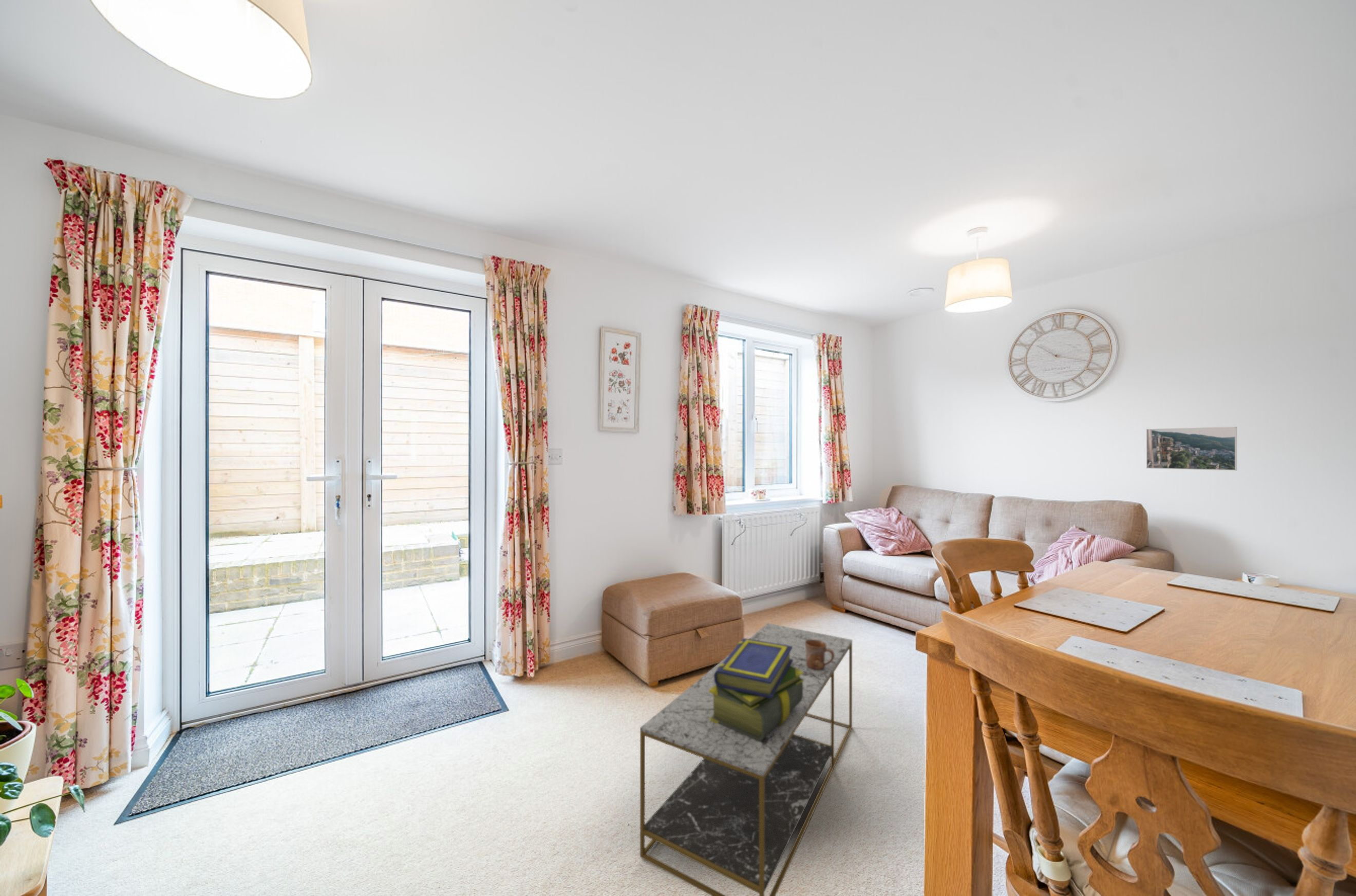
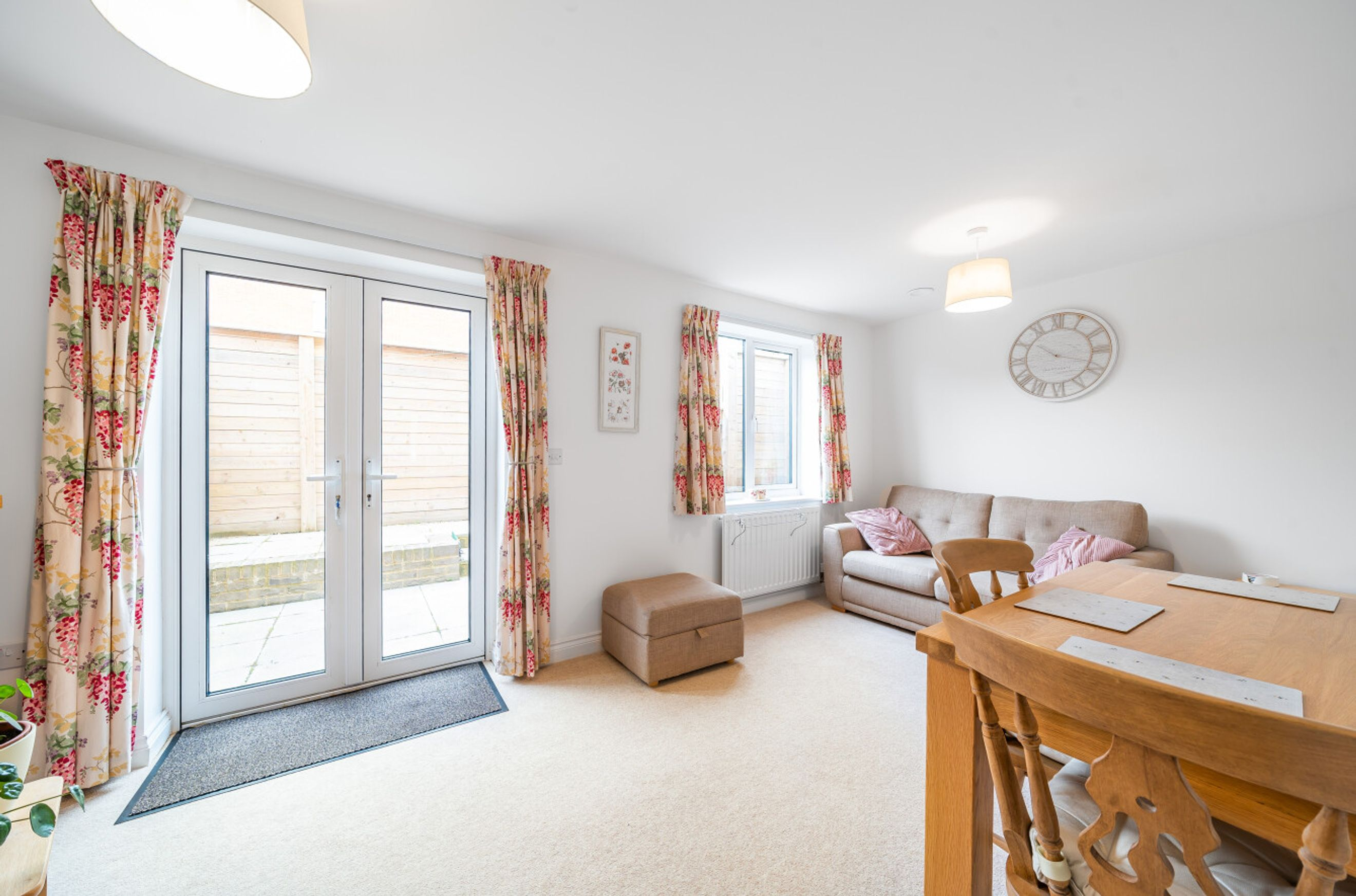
- stack of books (758, 684)
- coffee table (770, 732)
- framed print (1189, 448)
- mug (819, 655)
